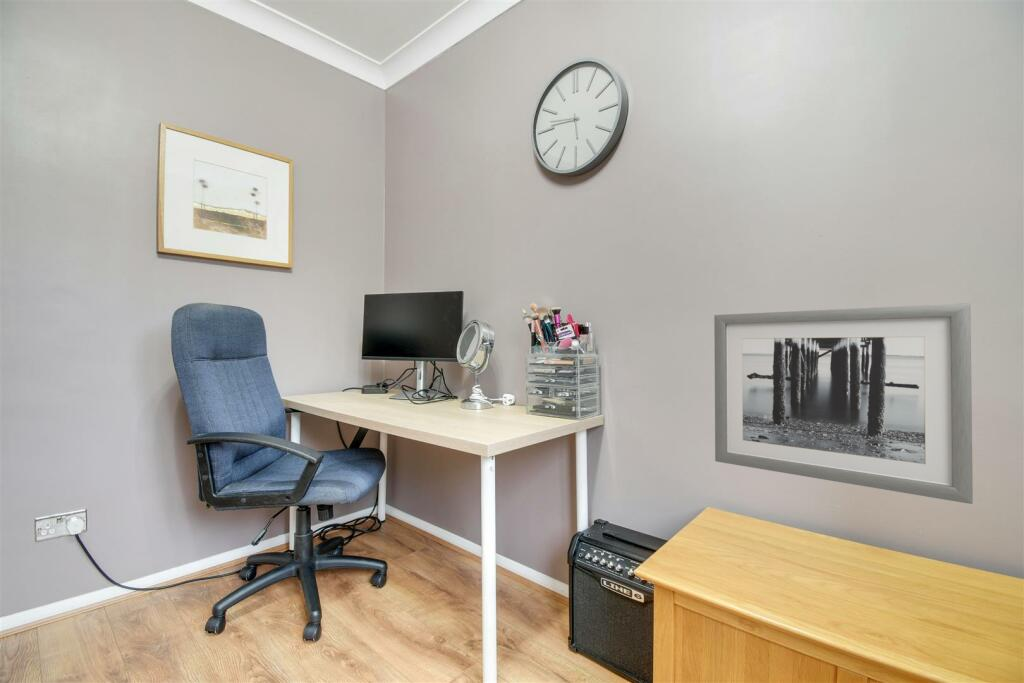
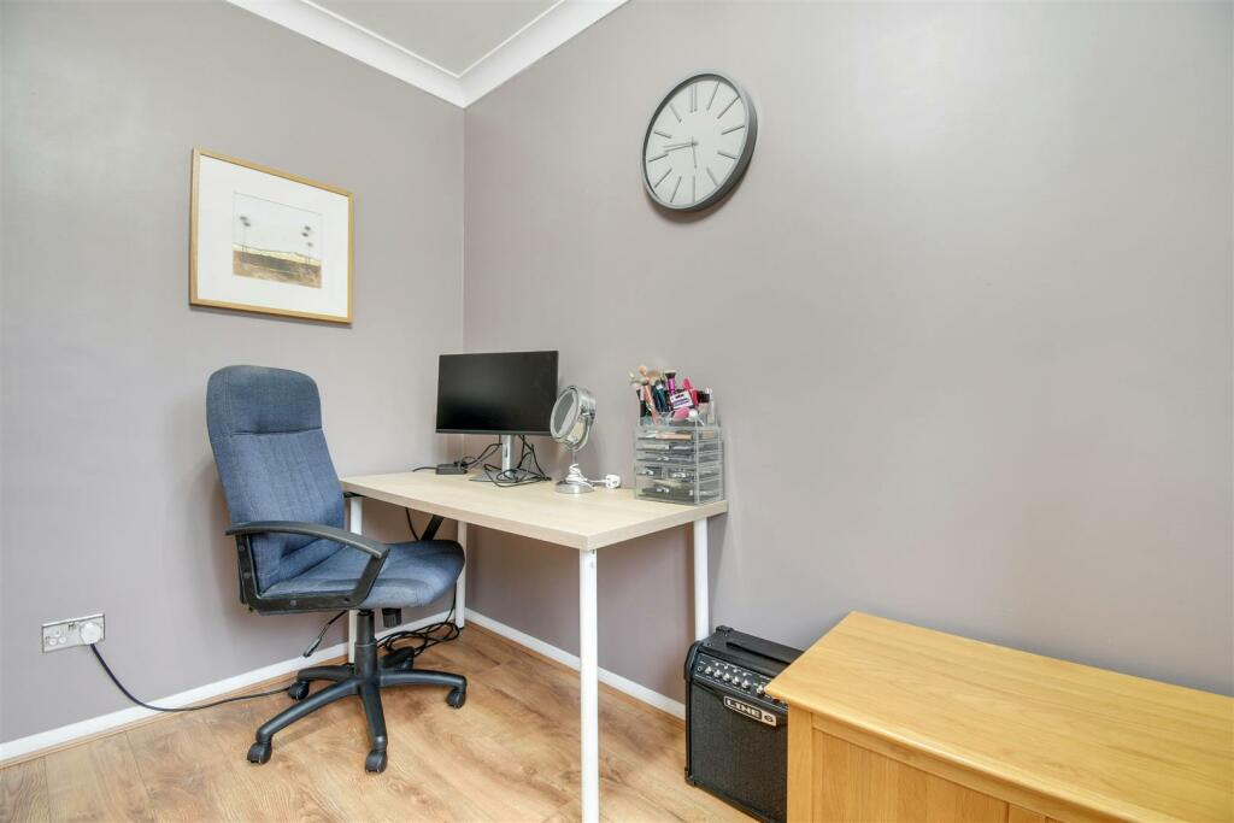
- wall art (823, 394)
